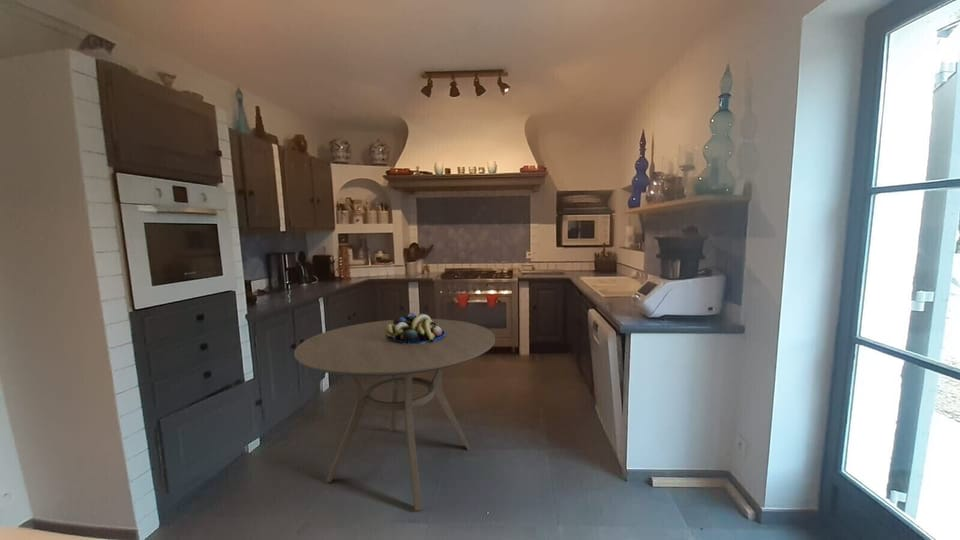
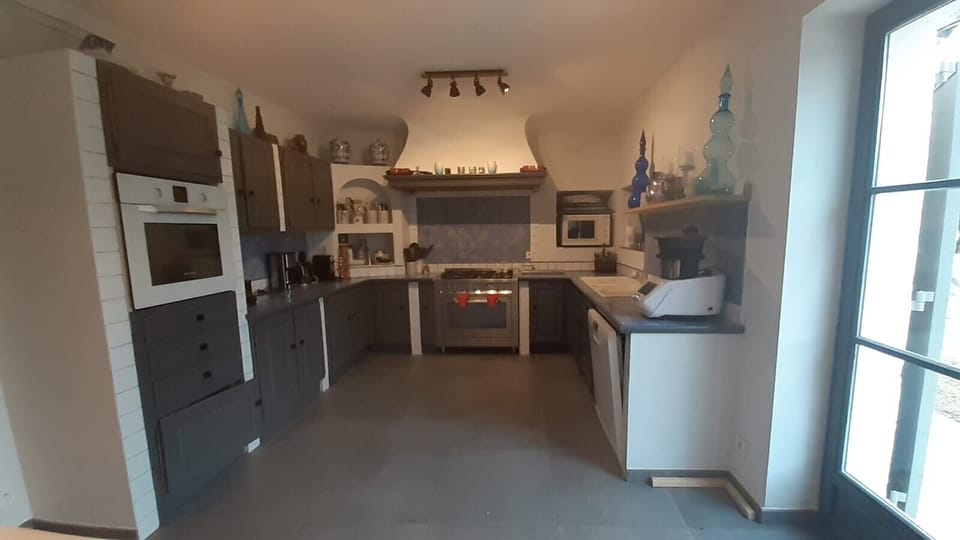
- dining table (402, 402)
- fruit bowl (416, 325)
